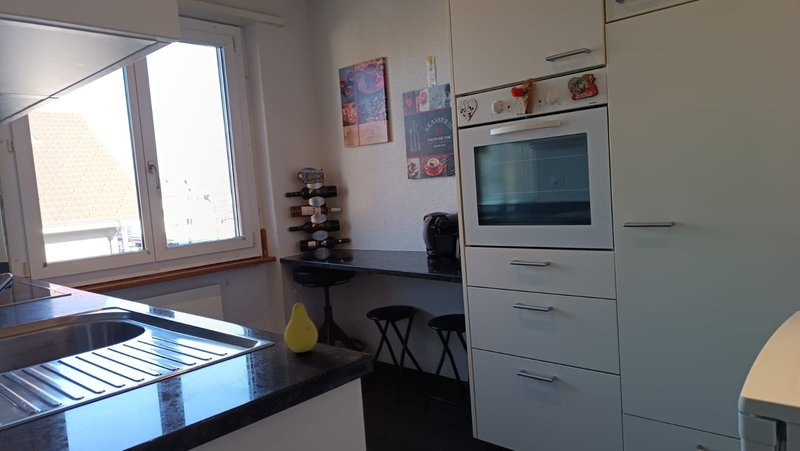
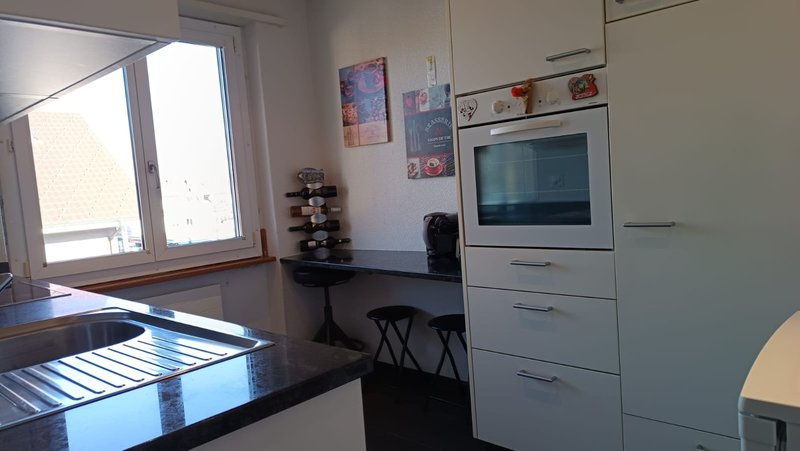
- fruit (299, 321)
